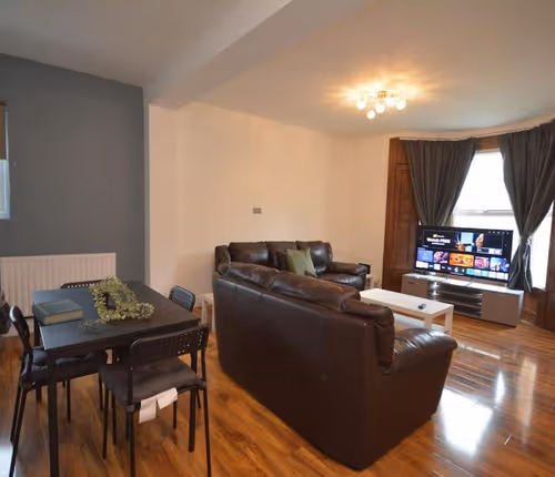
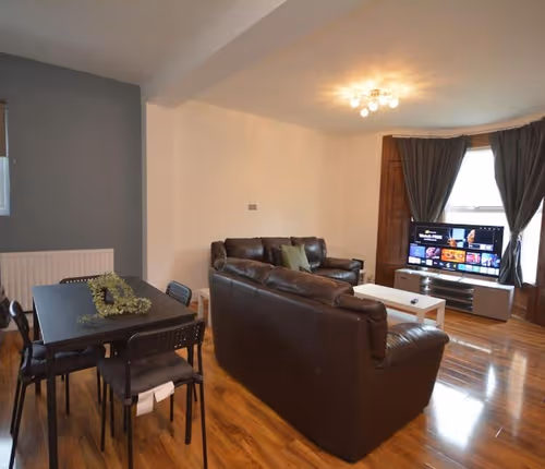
- hardback book (57, 311)
